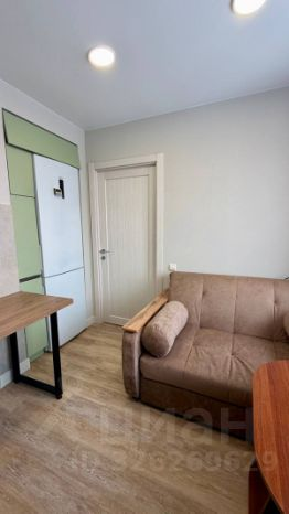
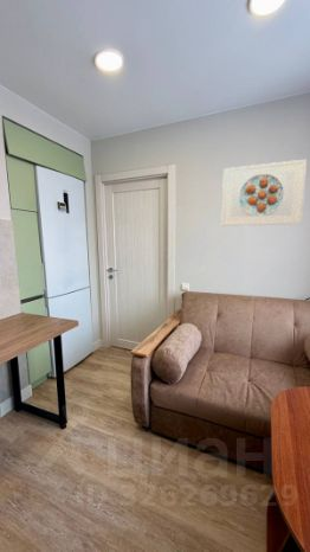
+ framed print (260, 194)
